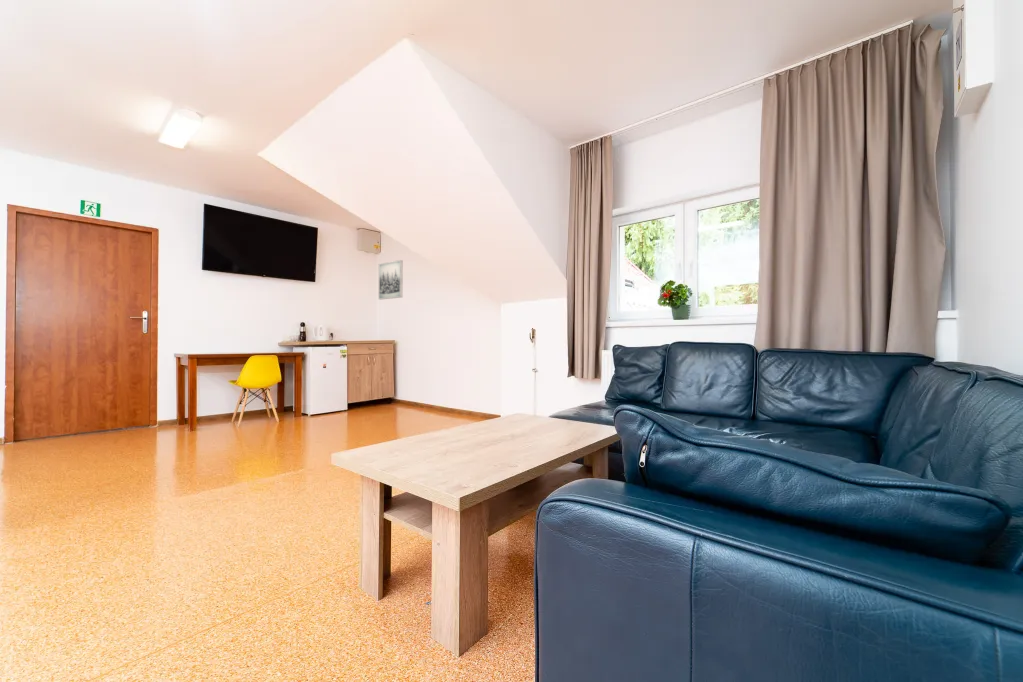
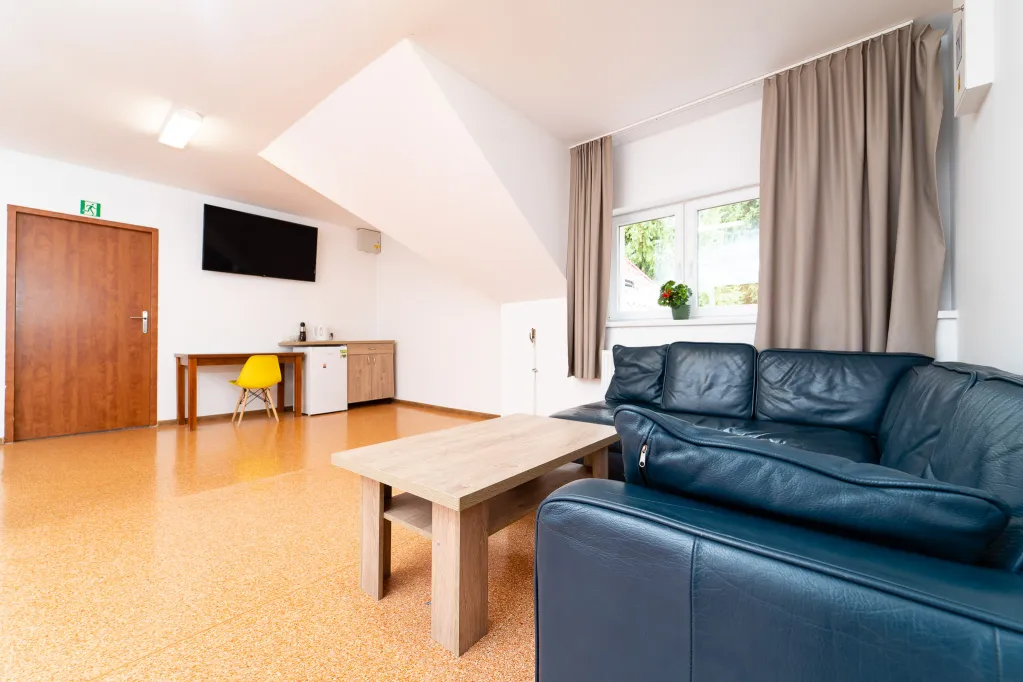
- wall art (390, 280)
